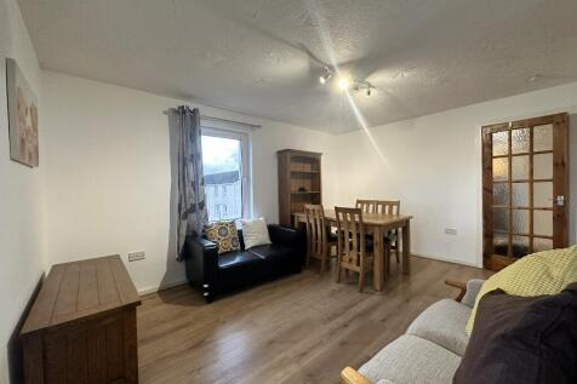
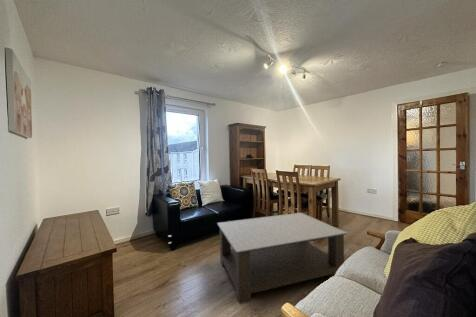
+ coffee table (277, 248)
